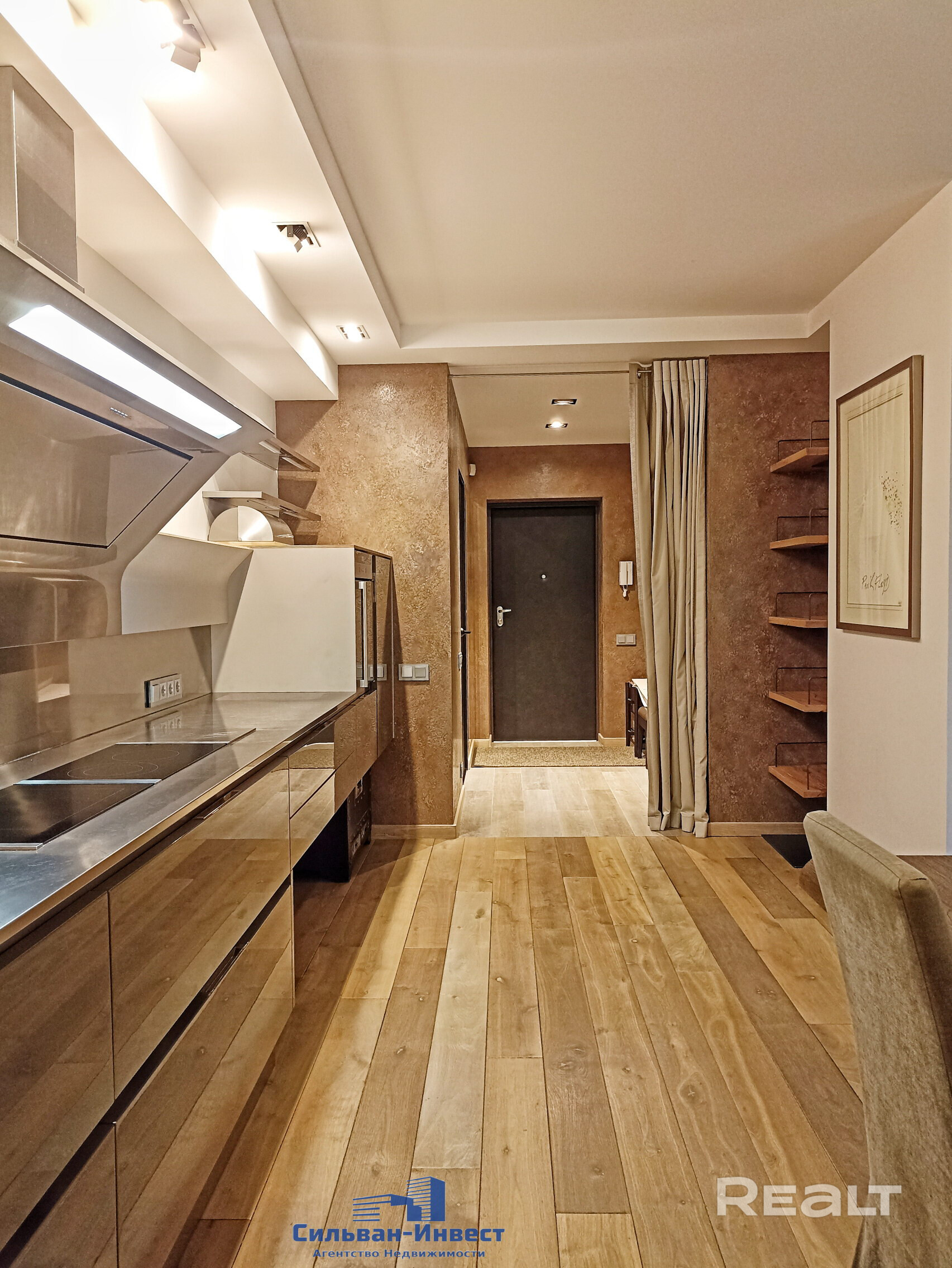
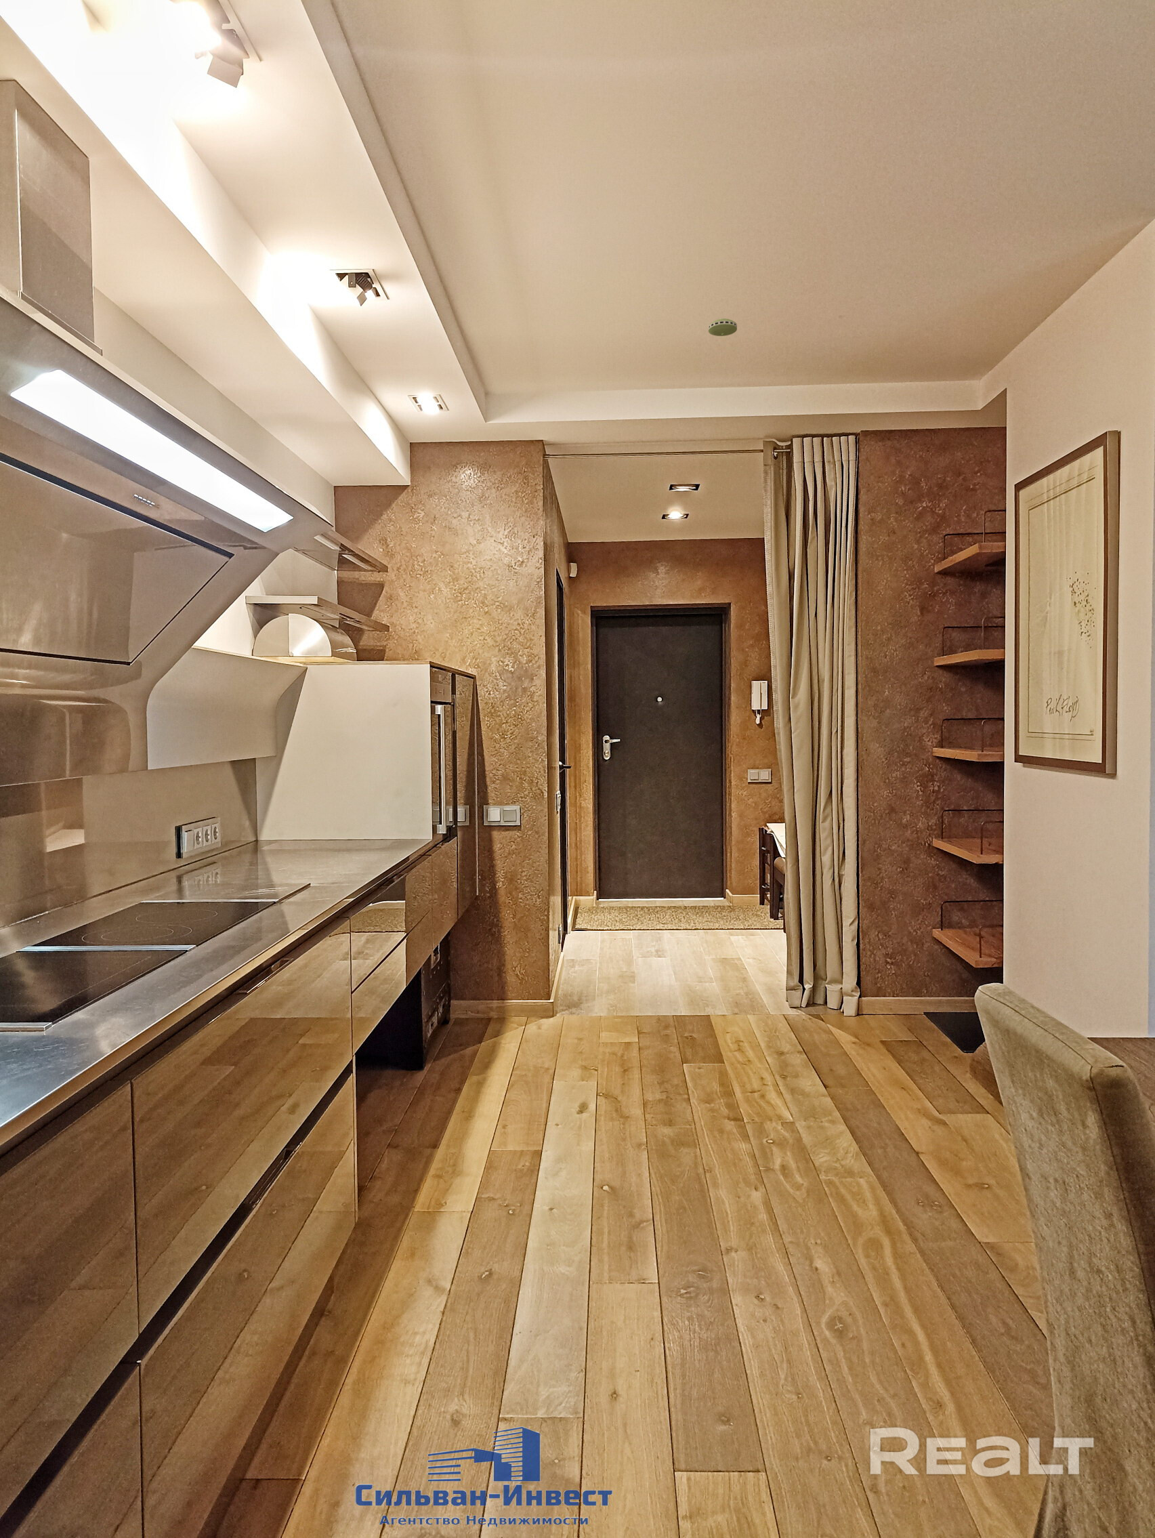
+ smoke detector (722, 326)
